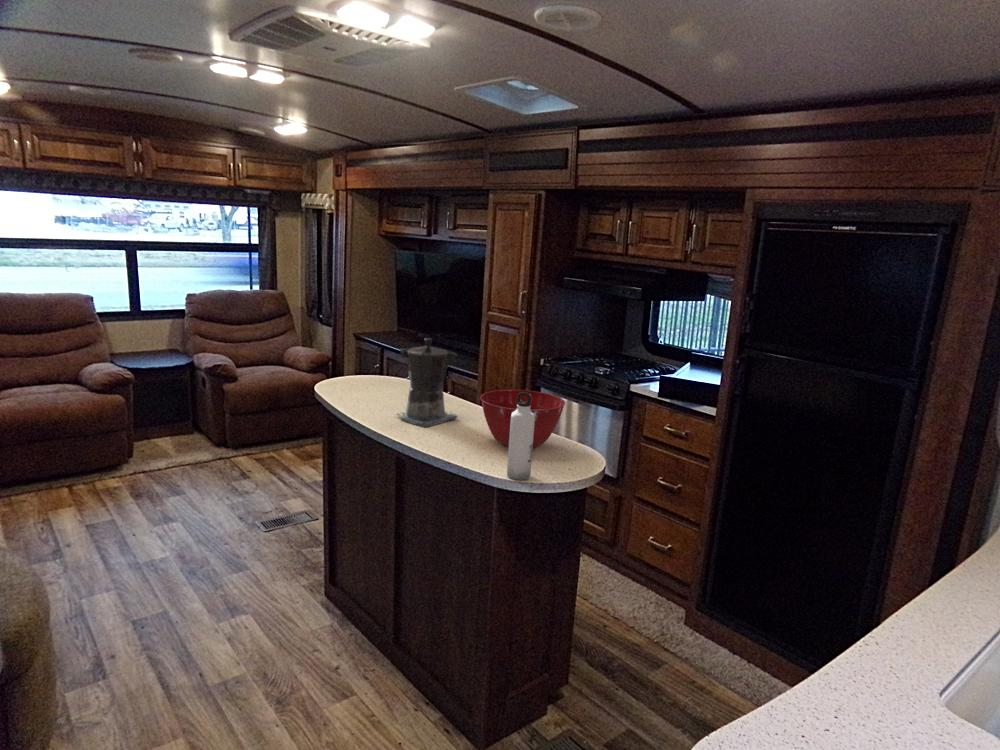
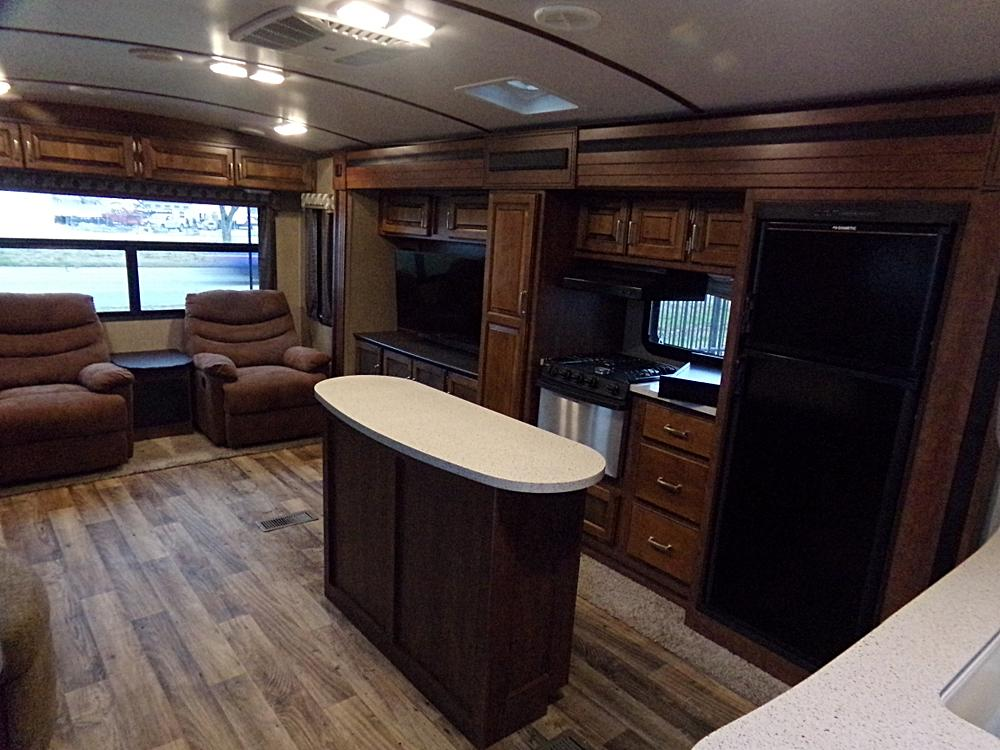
- mixing bowl (510, 420)
- water bottle (521, 434)
- coffee maker (426, 378)
